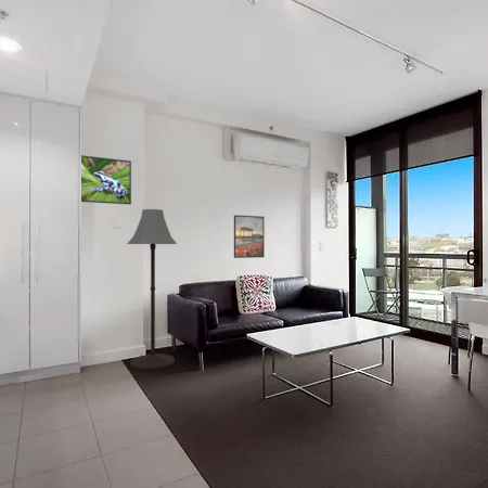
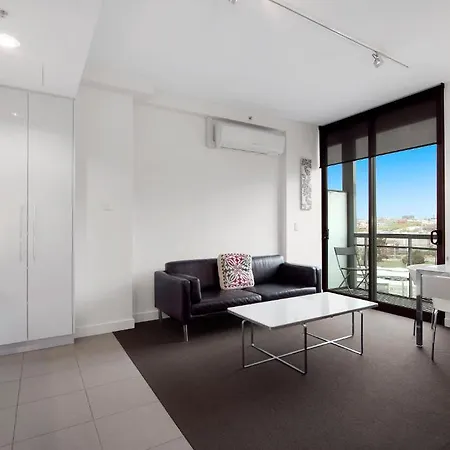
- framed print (248, 236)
- floor lamp (152, 286)
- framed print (102, 180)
